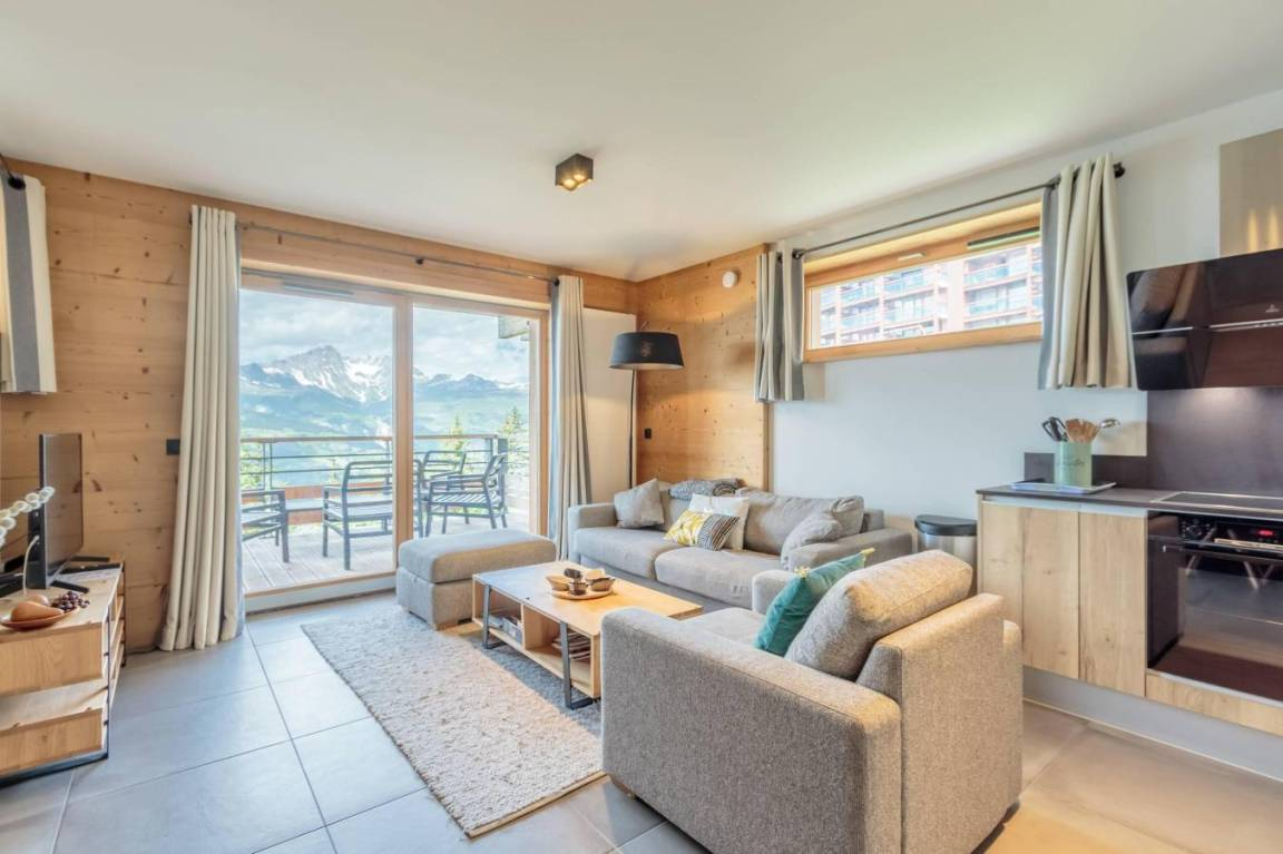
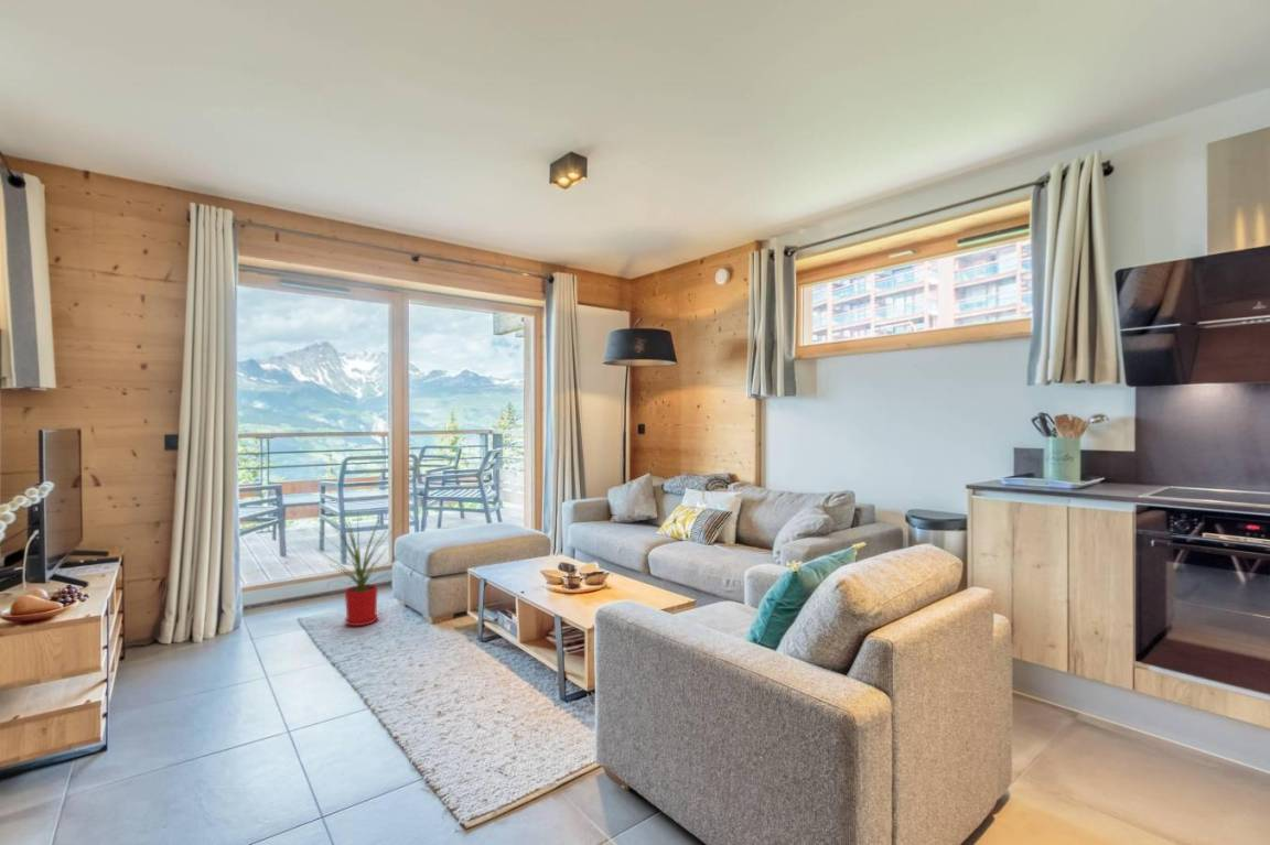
+ house plant (363, 567)
